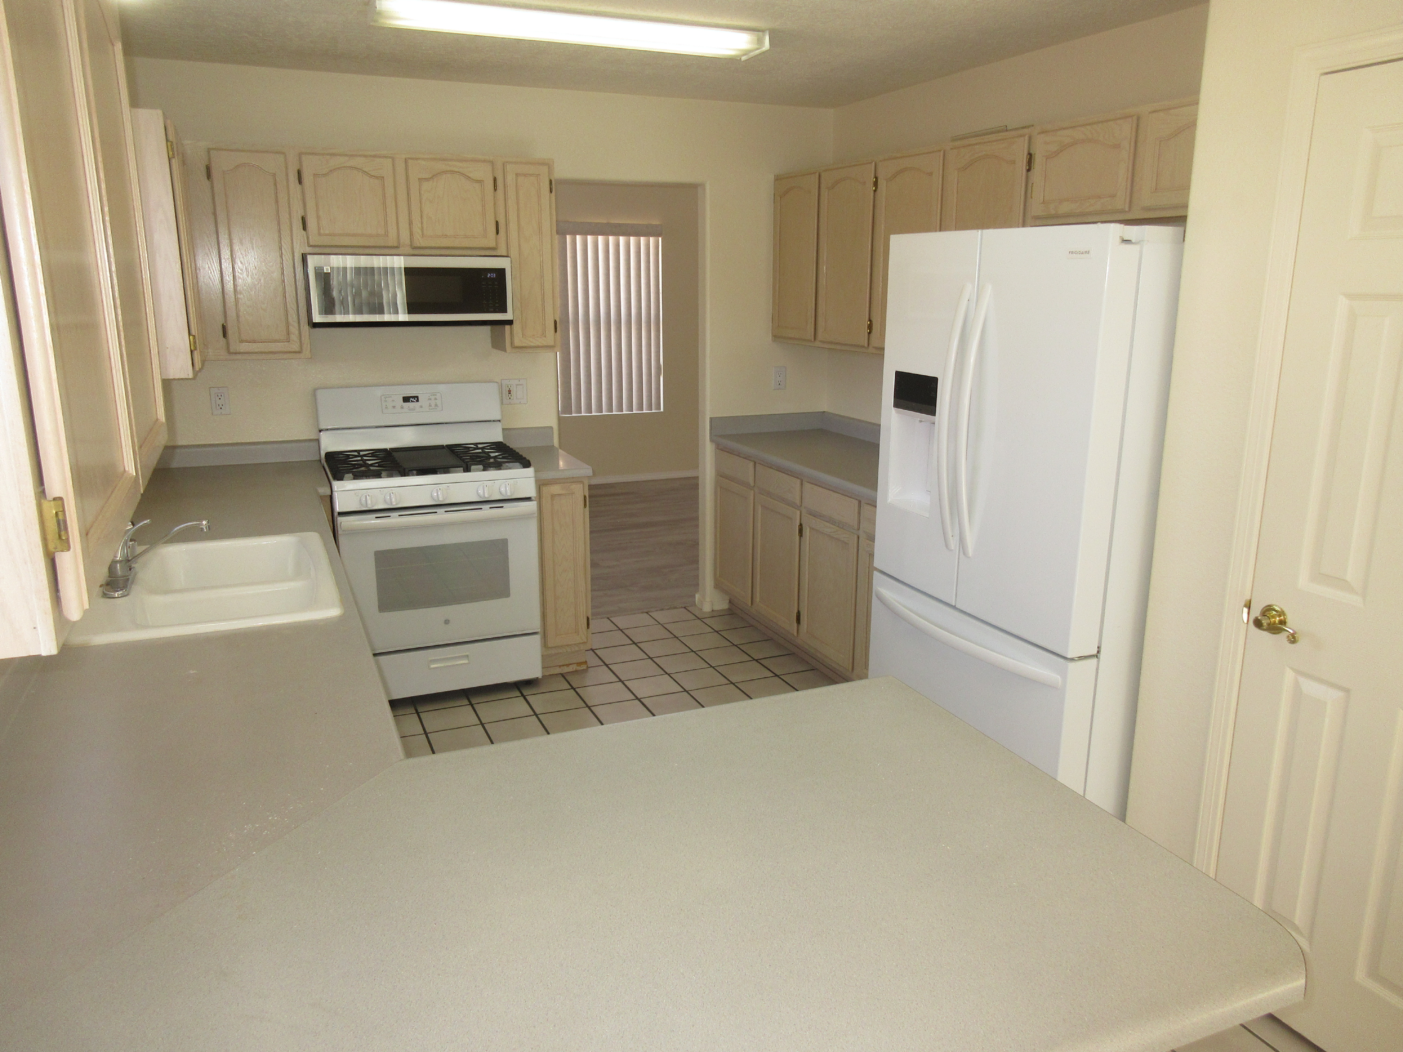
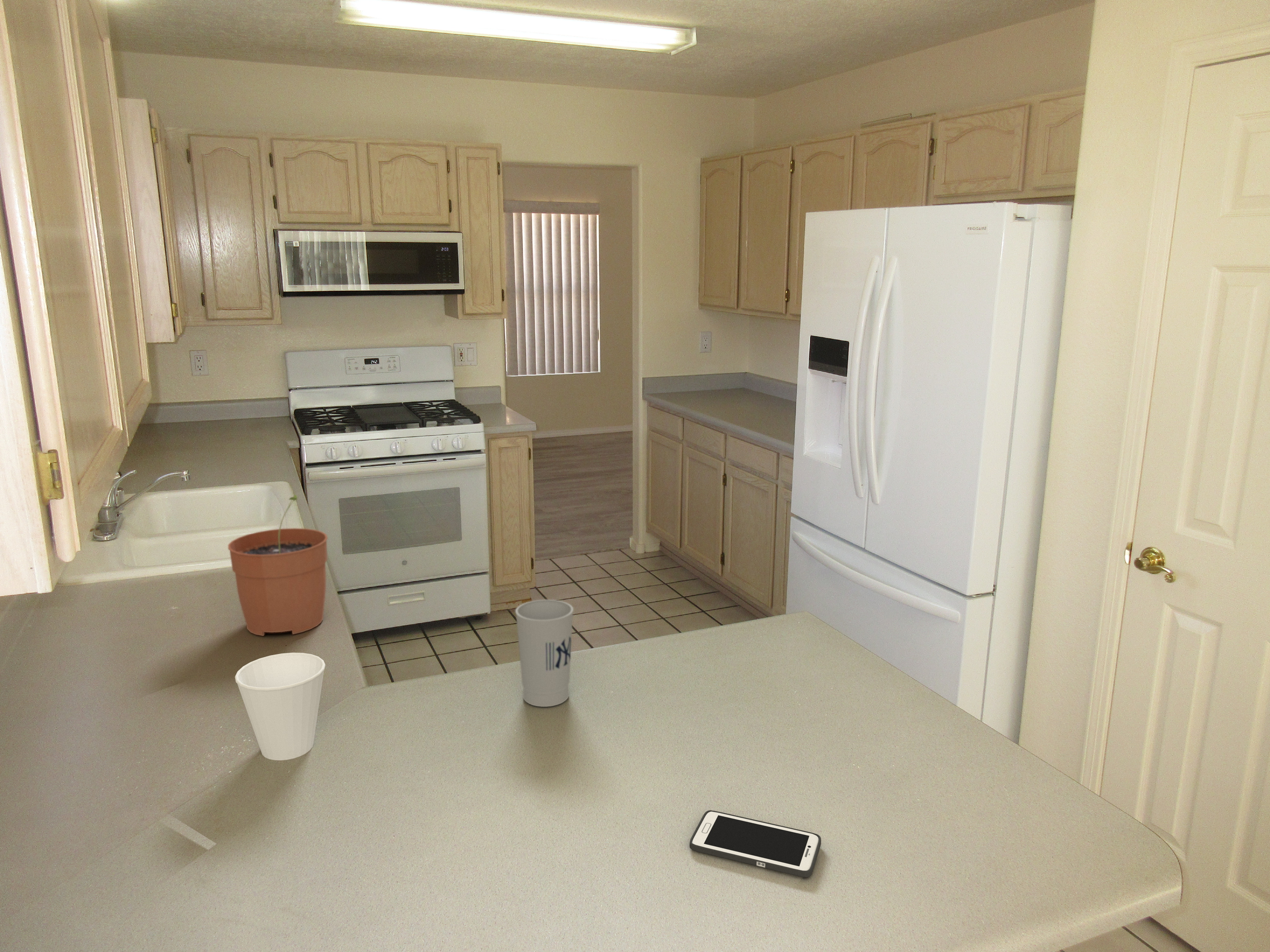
+ cup (284, 710)
+ cell phone (755, 843)
+ cup (545, 654)
+ plant pot (280, 561)
